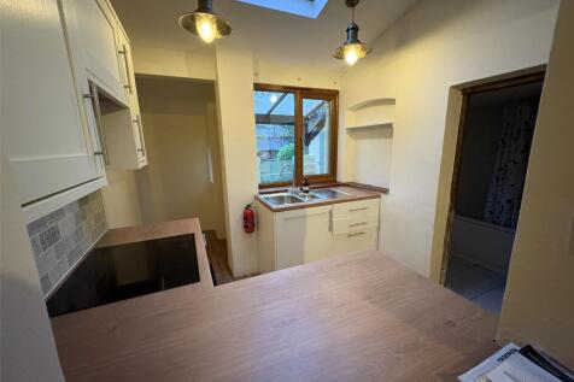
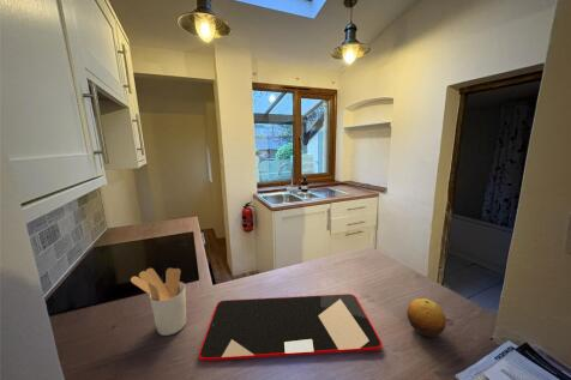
+ cutting board (289, 321)
+ fruit (425, 316)
+ utensil holder (161, 298)
